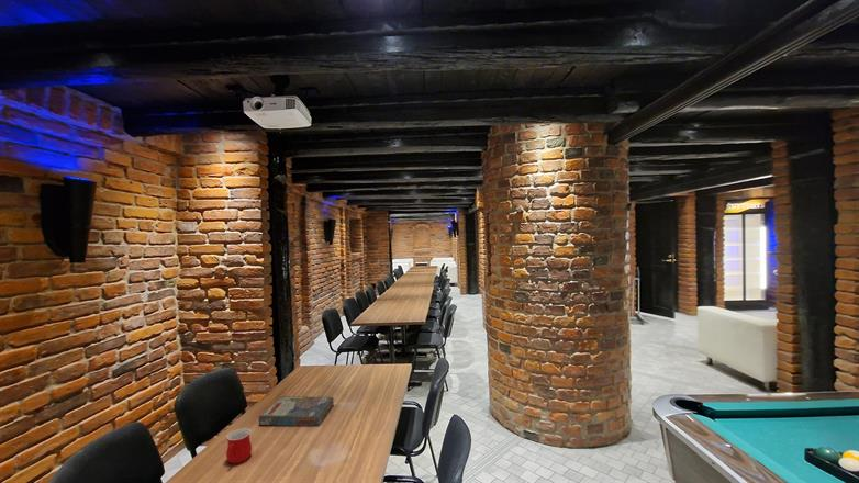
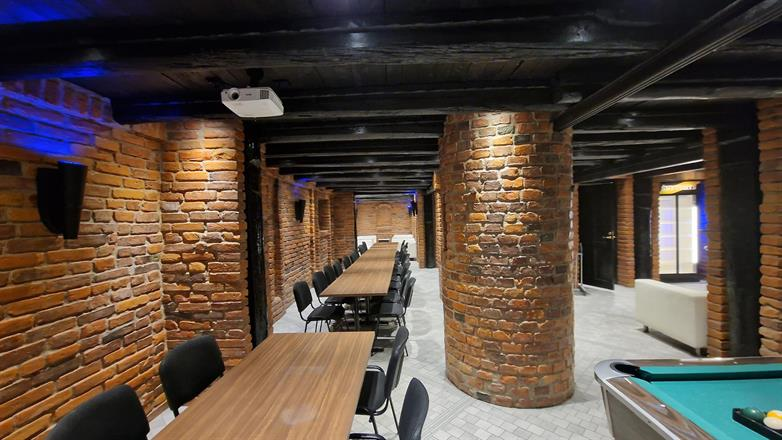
- mug (237, 447)
- board game (298, 409)
